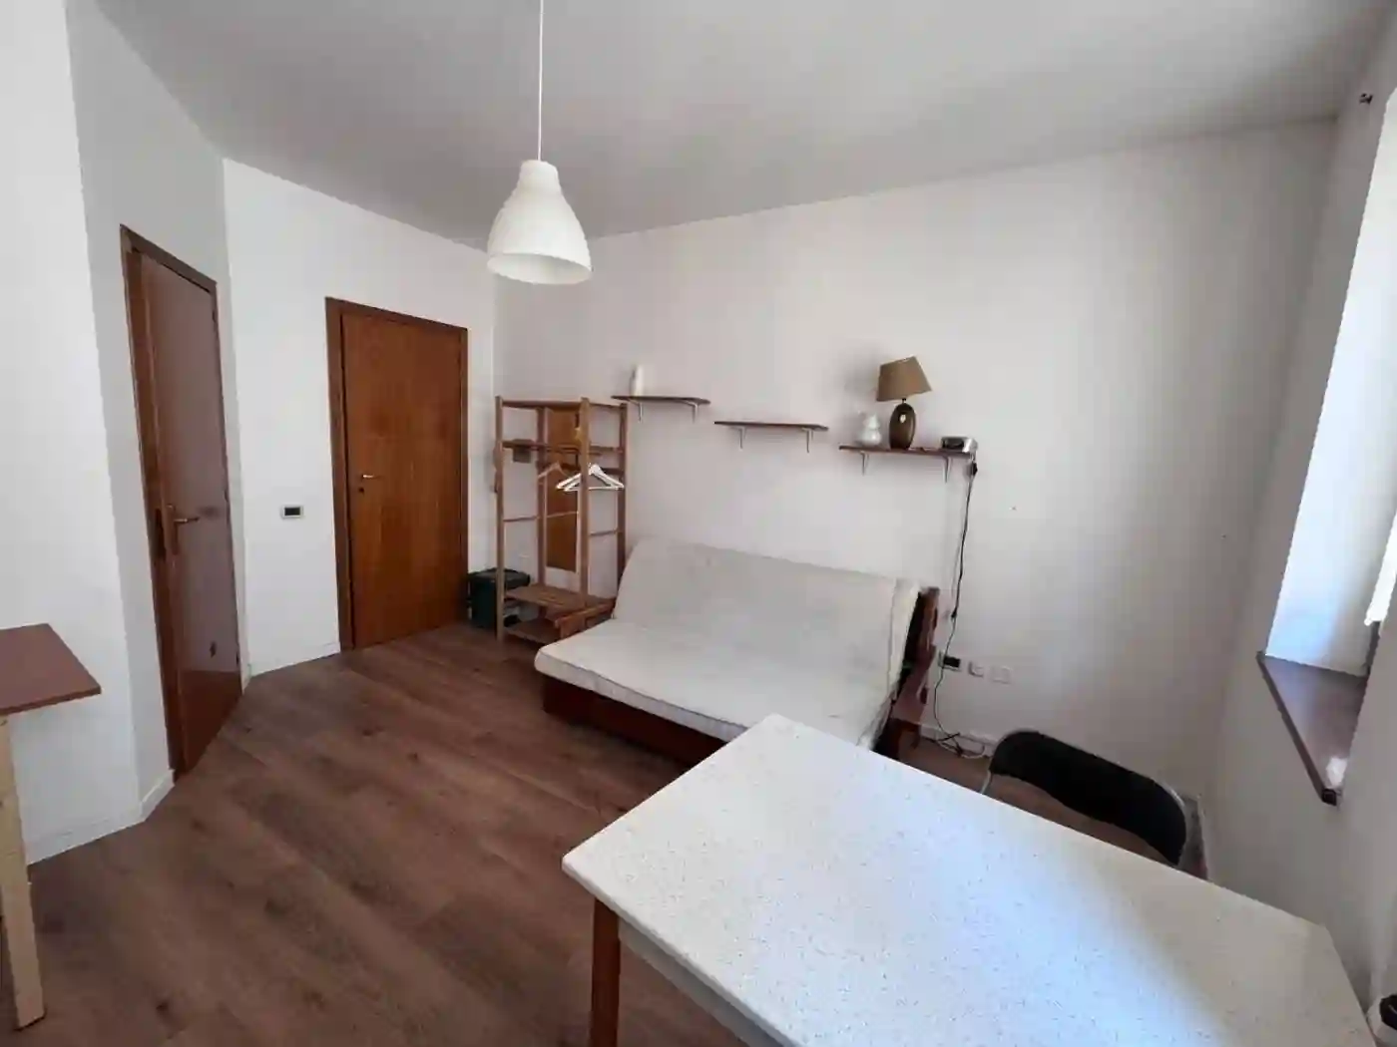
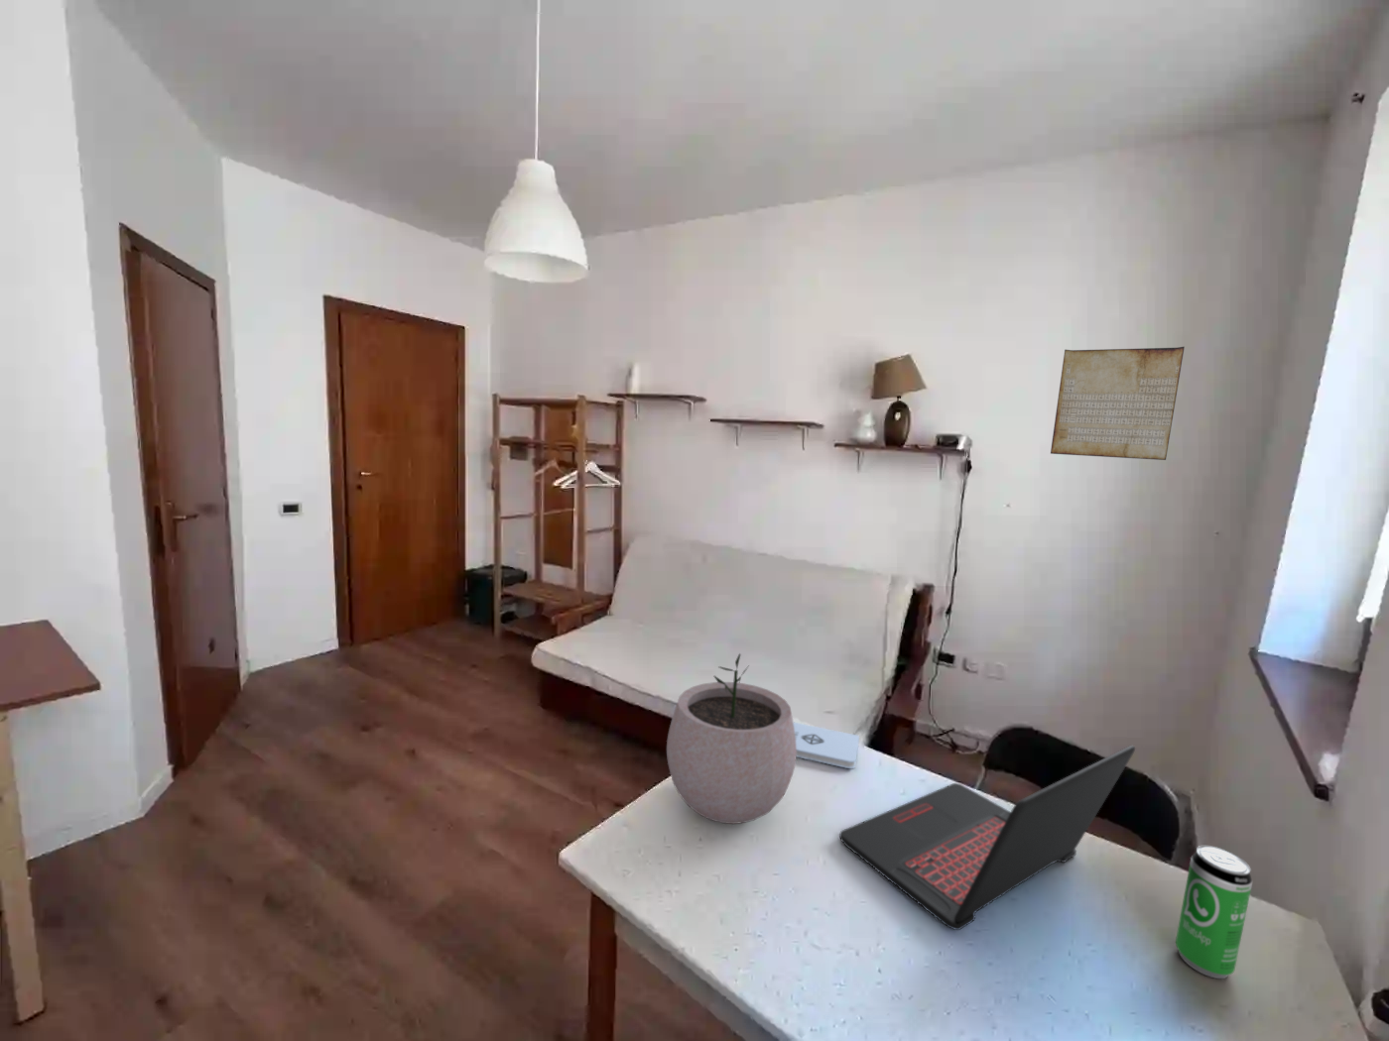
+ plant pot (732, 734)
+ notepad (808, 741)
+ laptop (980, 795)
+ periodic table (1113, 402)
+ beverage can (1213, 910)
